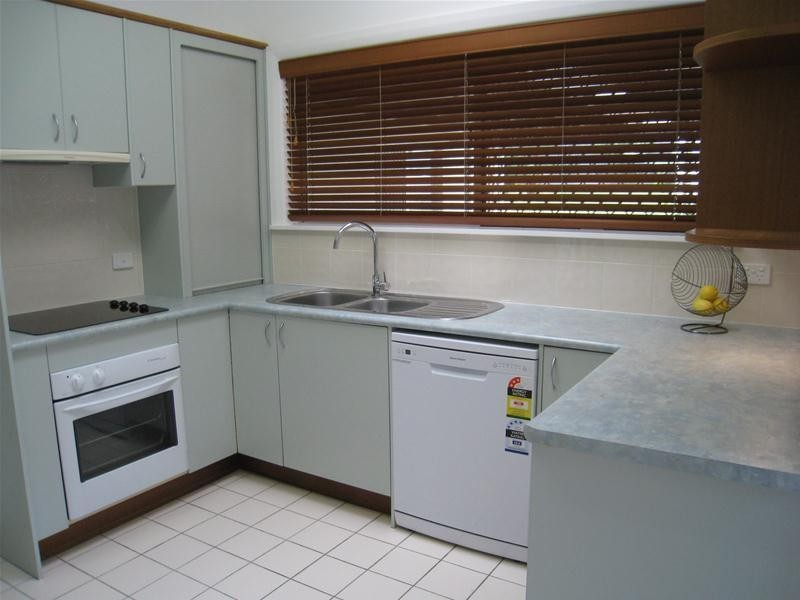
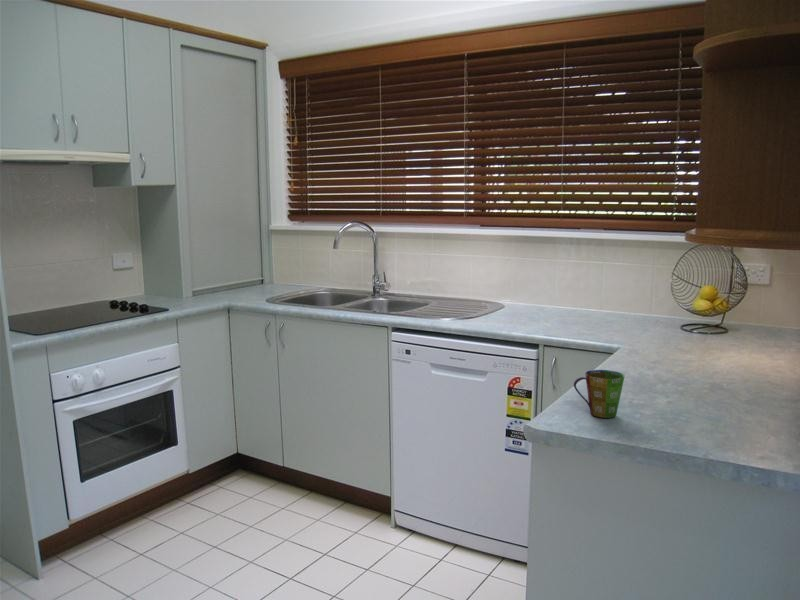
+ cup (598, 394)
